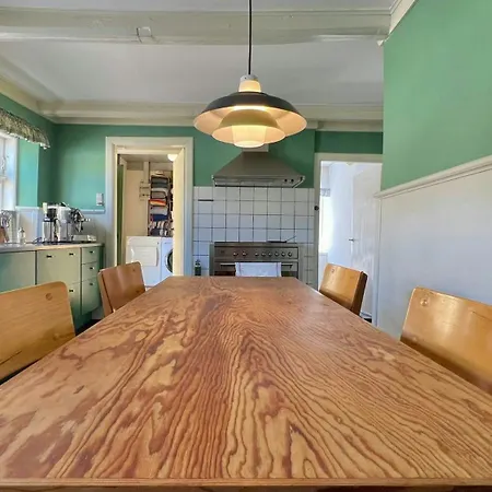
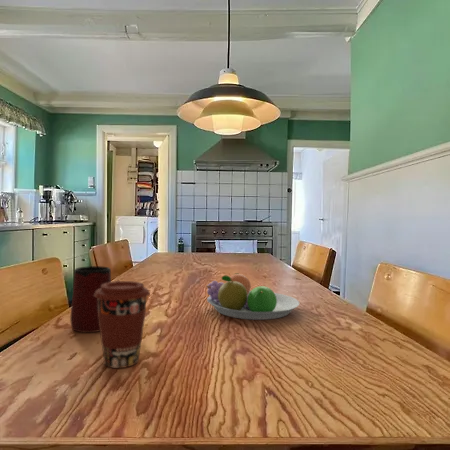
+ fruit bowl (251, 291)
+ coffee cup (122, 323)
+ mug (96, 298)
